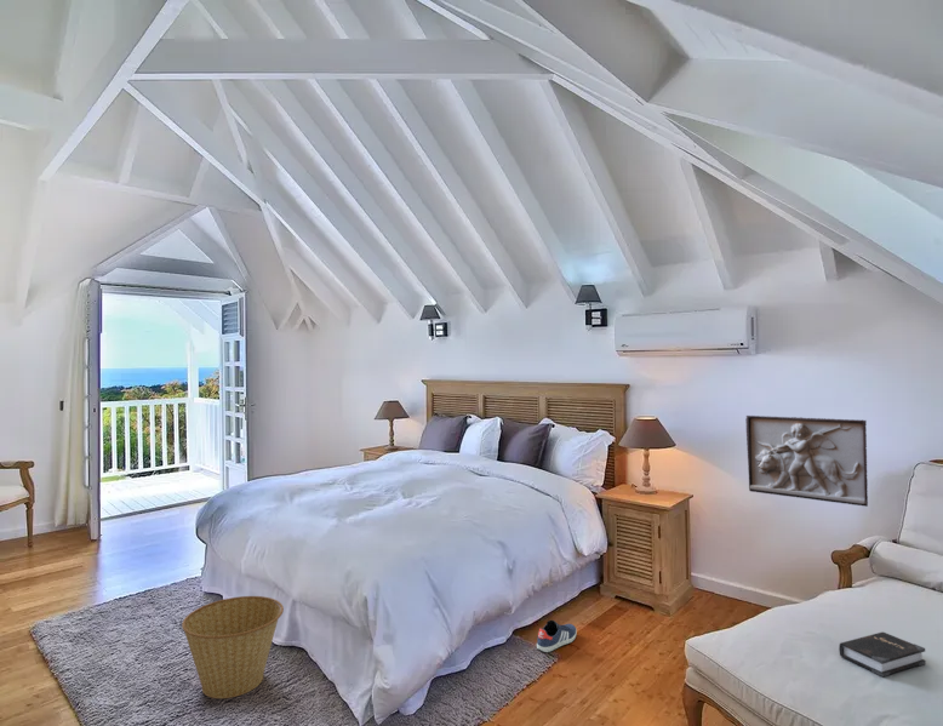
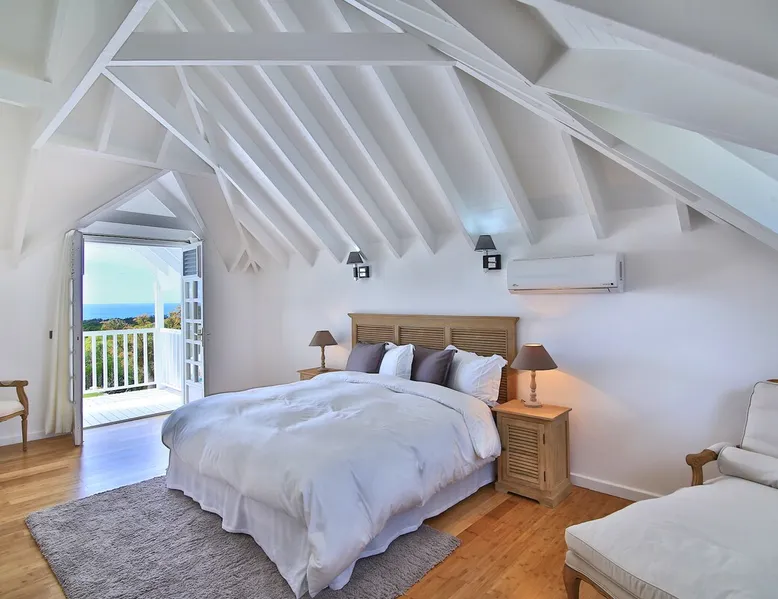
- hardback book (881, 652)
- sneaker (558, 630)
- wall relief (802, 457)
- basket (234, 647)
